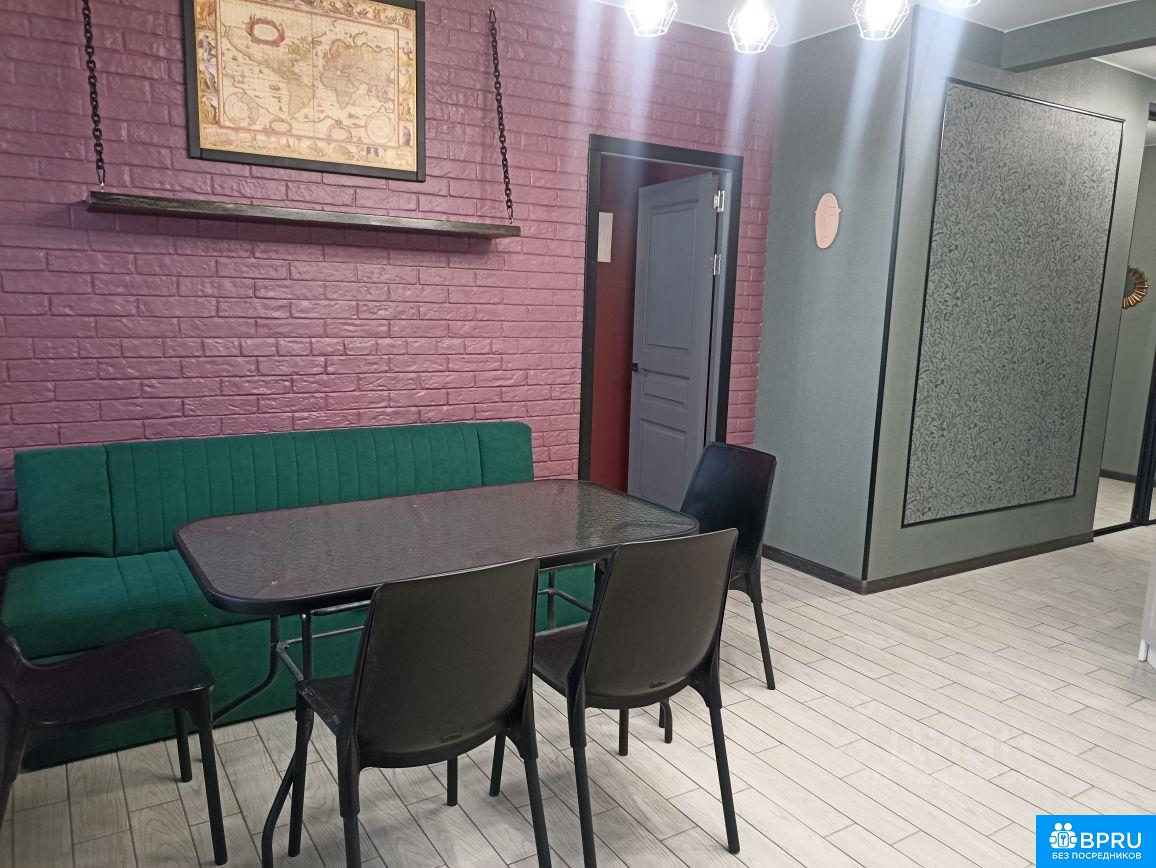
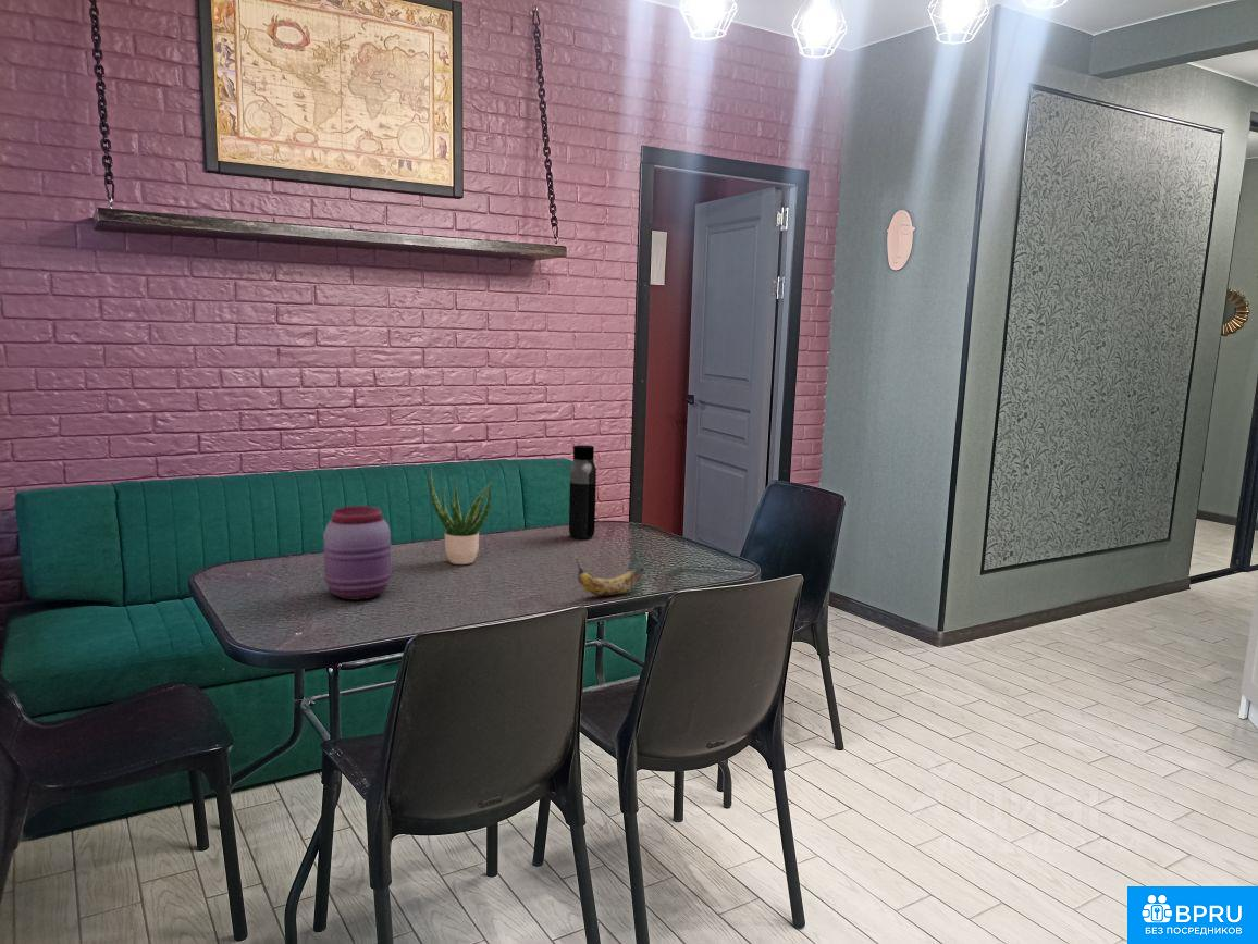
+ jar (357, 552)
+ potted plant (460, 516)
+ water bottle (582, 492)
+ banana (610, 579)
